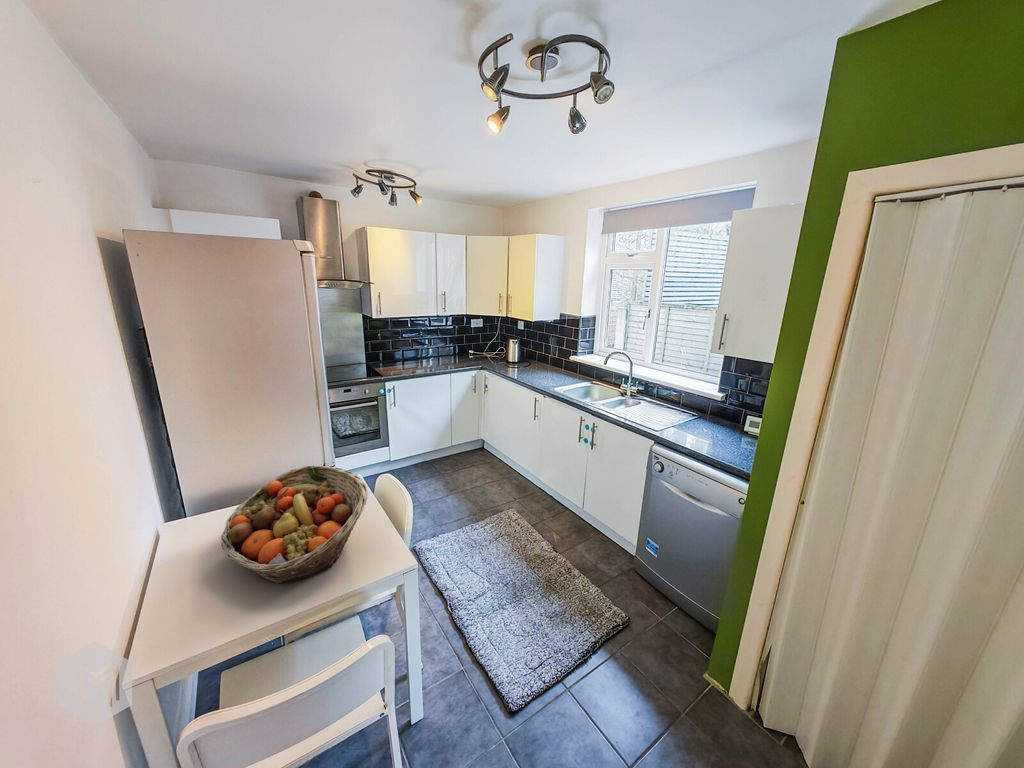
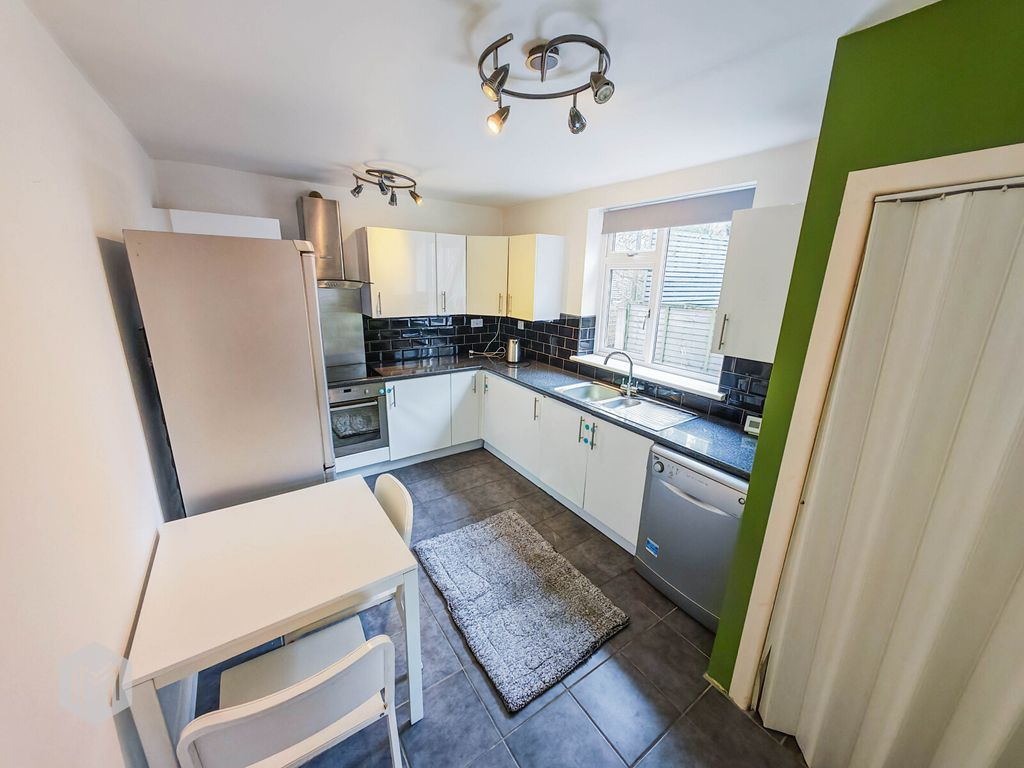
- fruit basket (299, 519)
